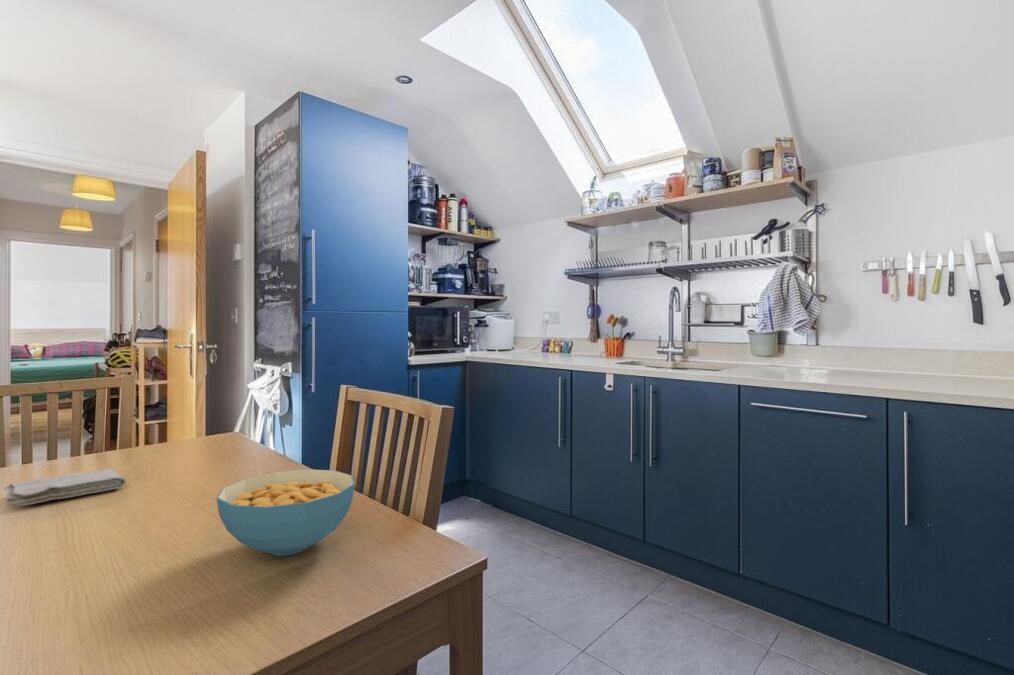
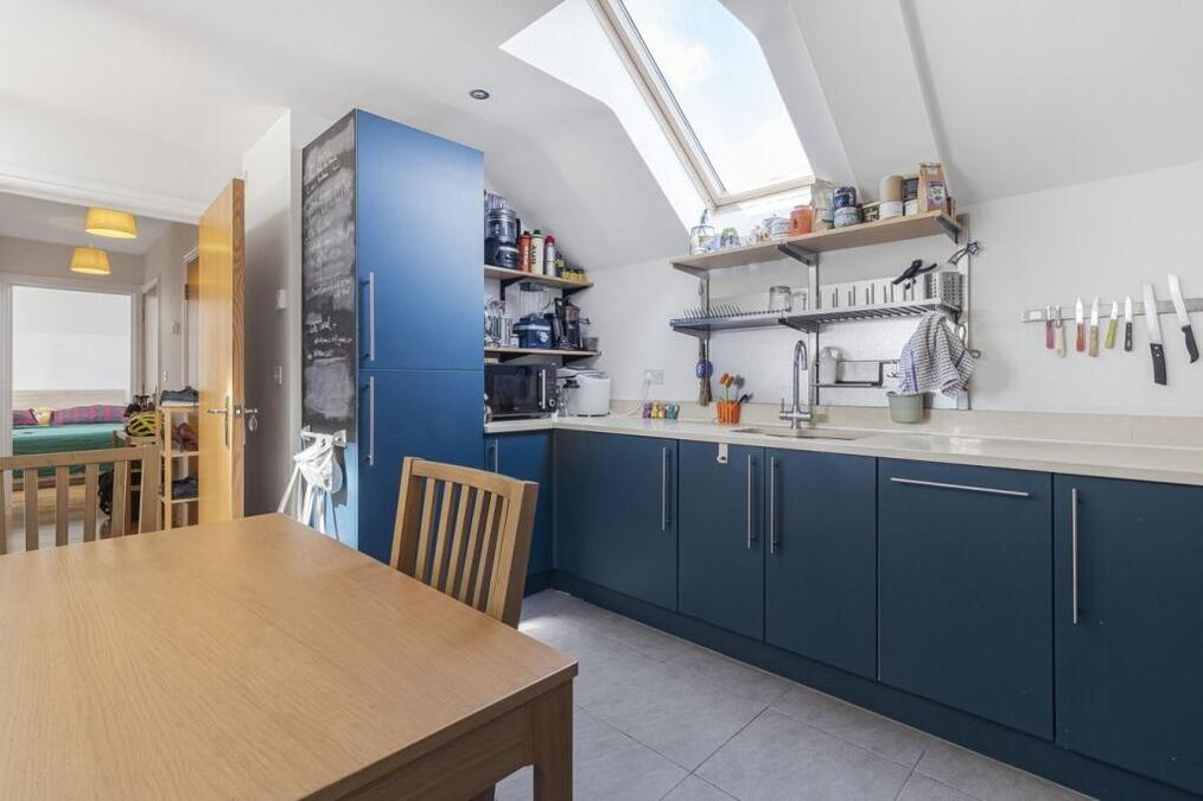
- cereal bowl (289, 516)
- washcloth (66, 484)
